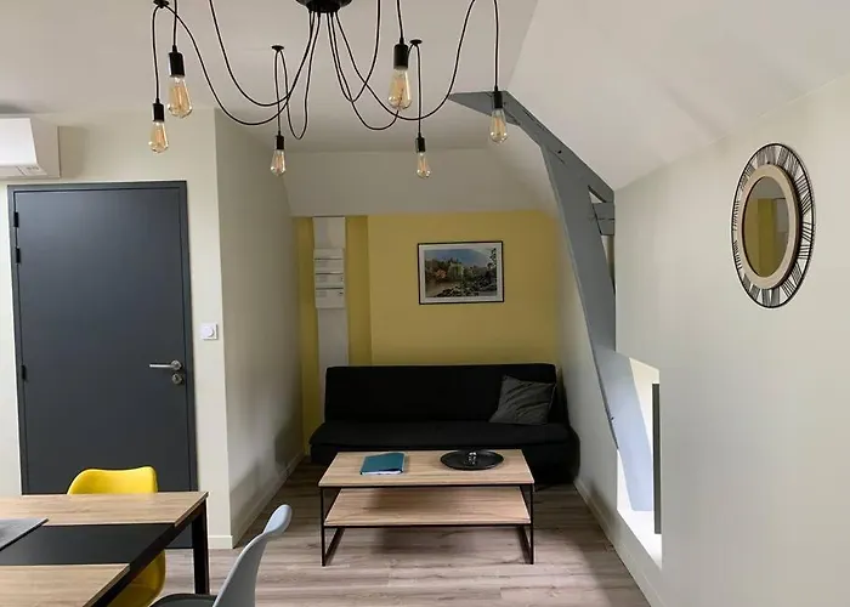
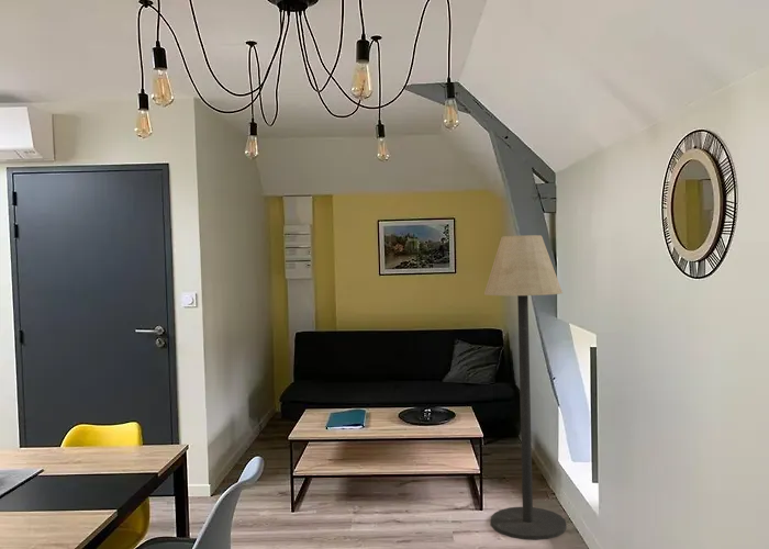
+ floor lamp (524, 380)
